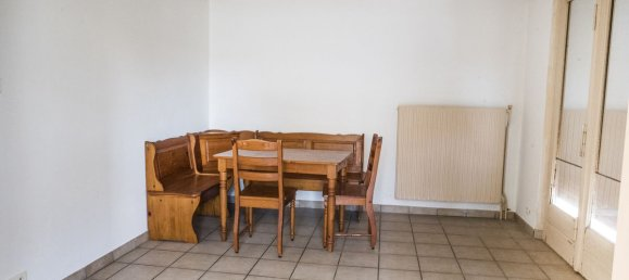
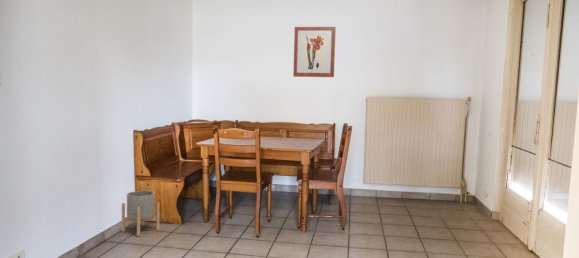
+ planter (140, 211)
+ wall art (314, 52)
